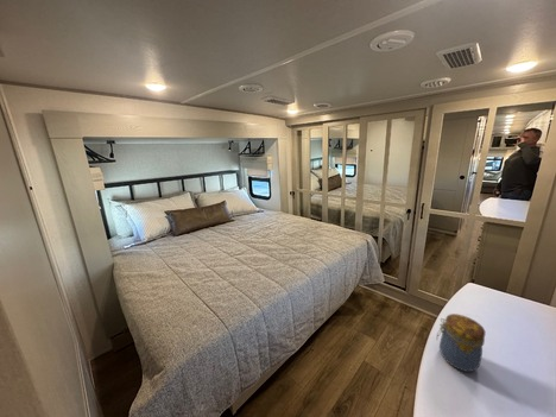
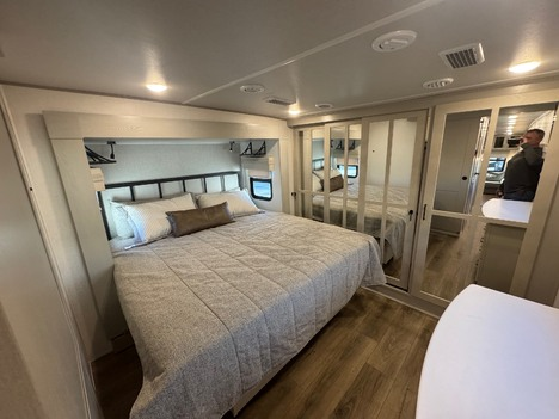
- jar (459, 340)
